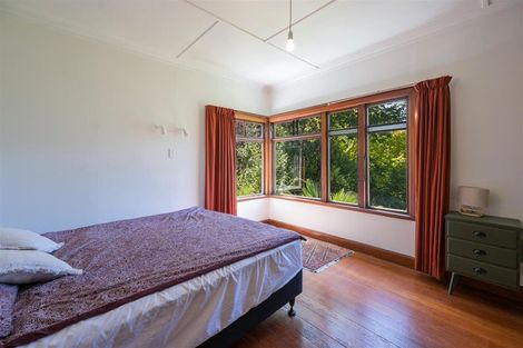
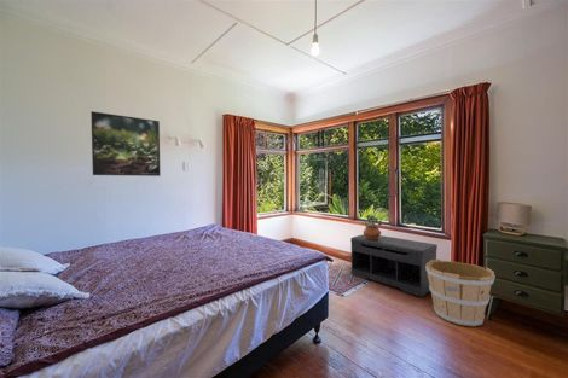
+ potted plant (371, 227)
+ bench (390, 260)
+ wooden bucket (458, 291)
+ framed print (128, 146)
